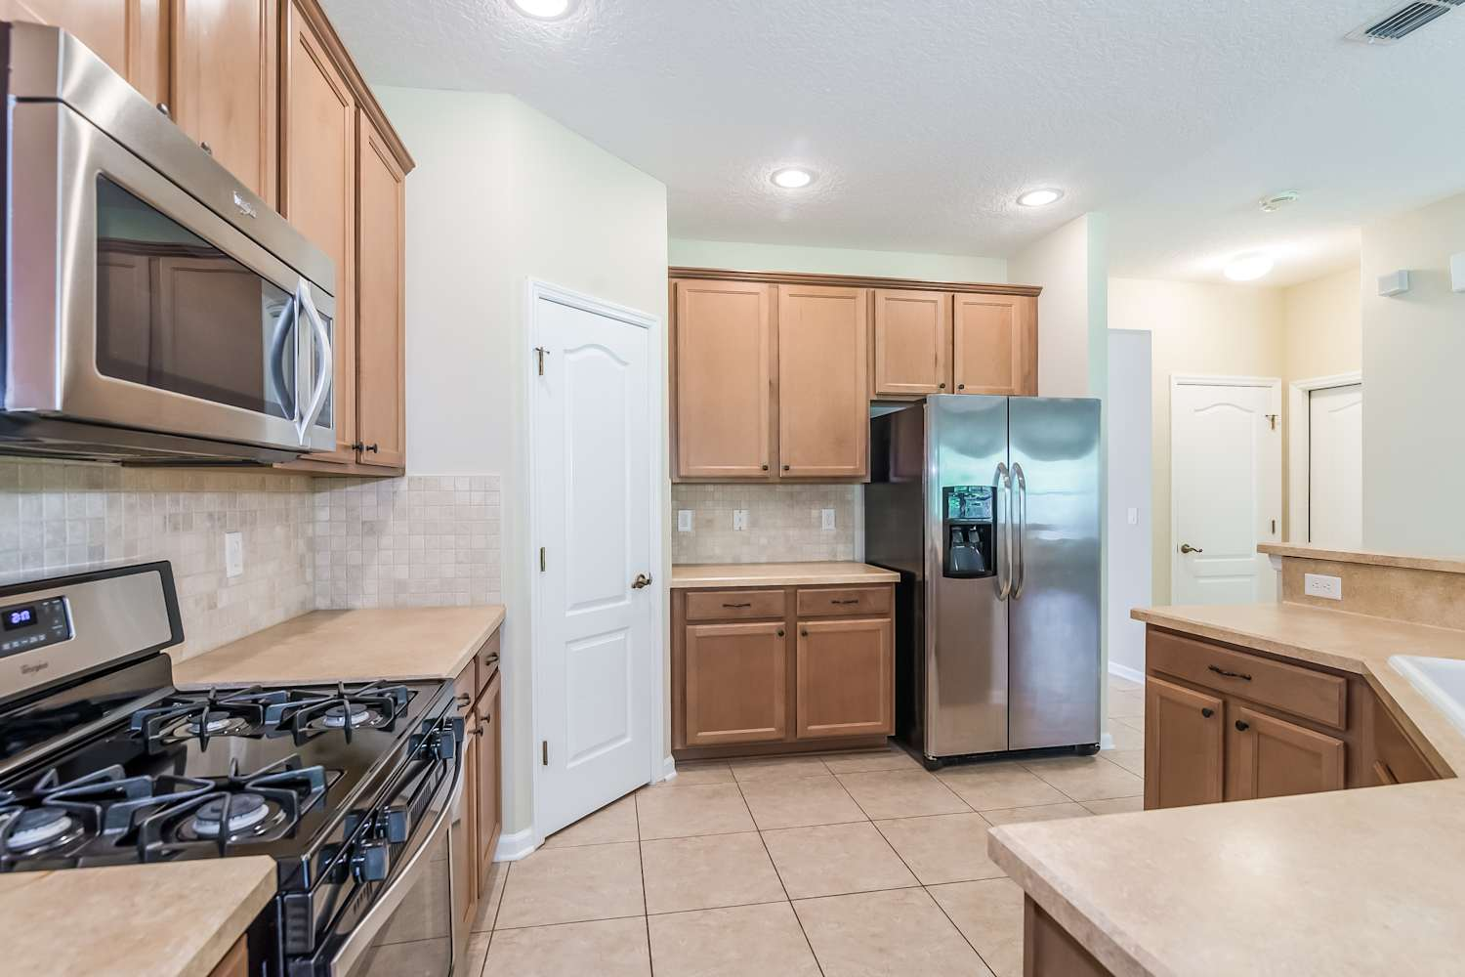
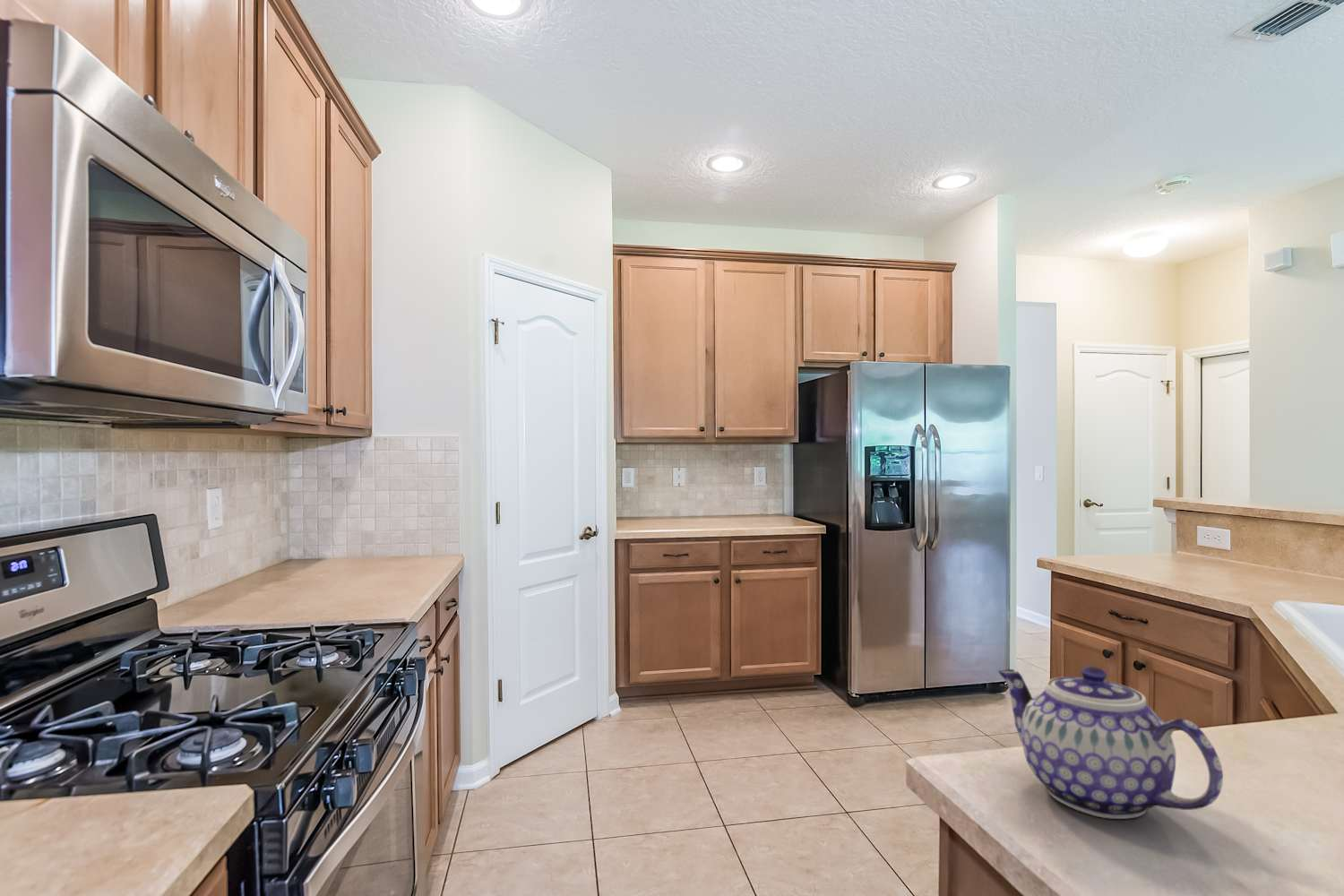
+ teapot (1094, 731)
